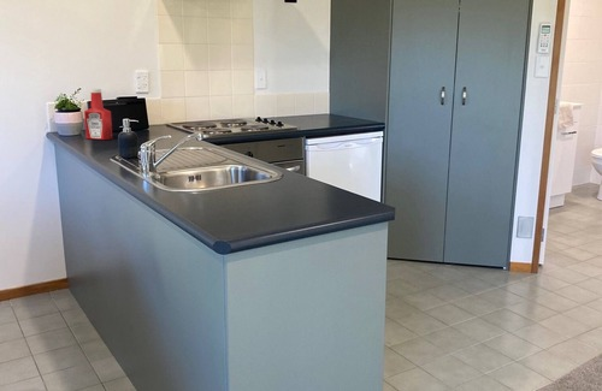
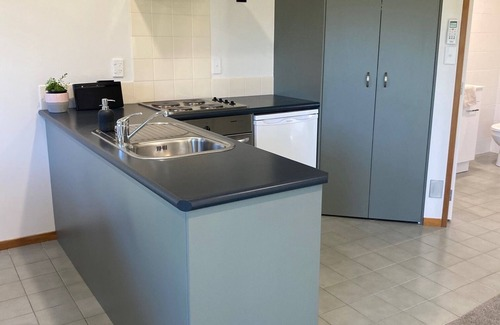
- soap bottle (98, 113)
